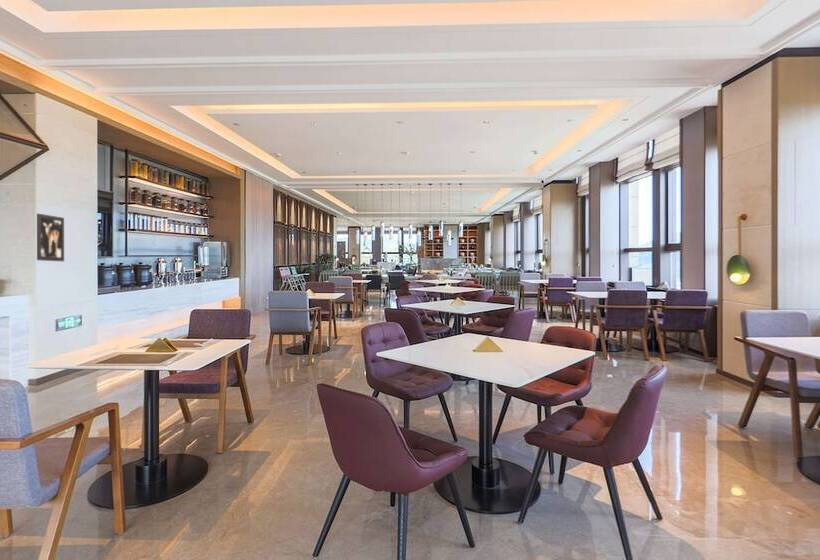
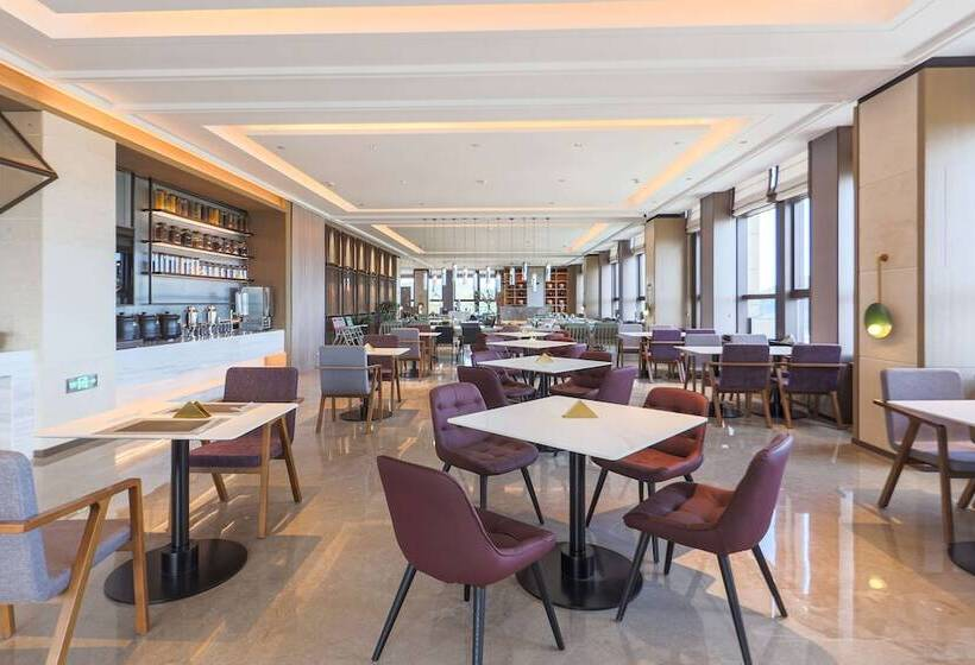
- wall art (51, 238)
